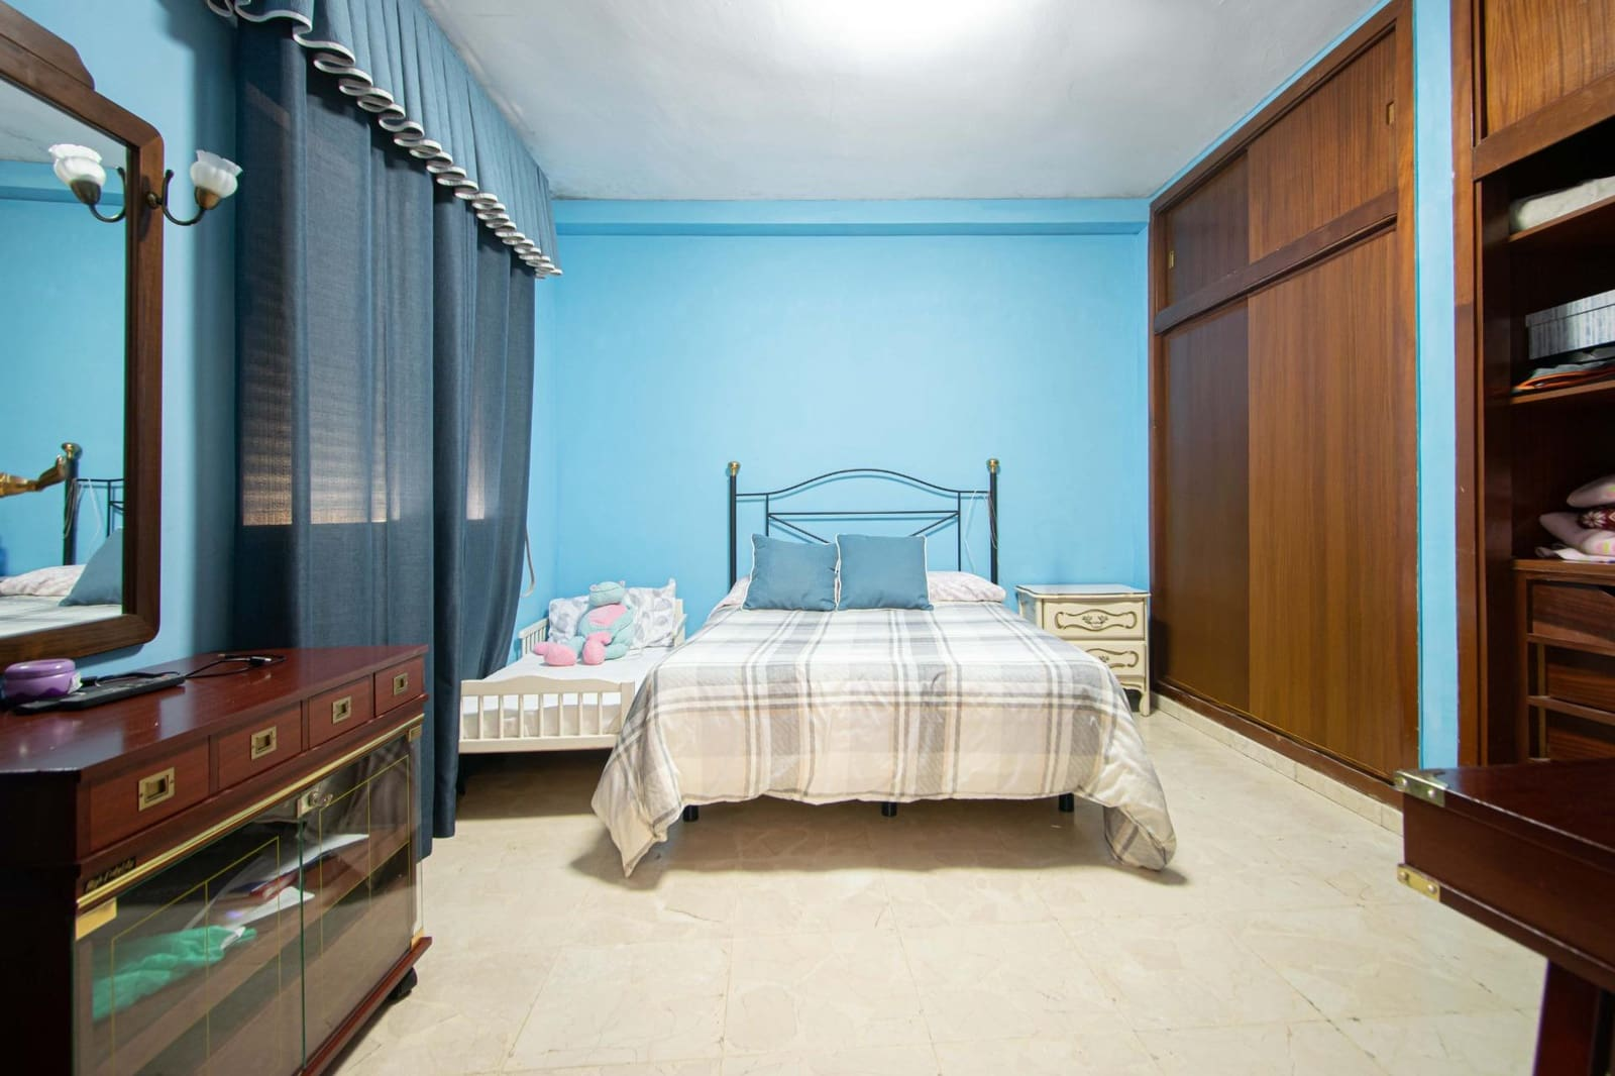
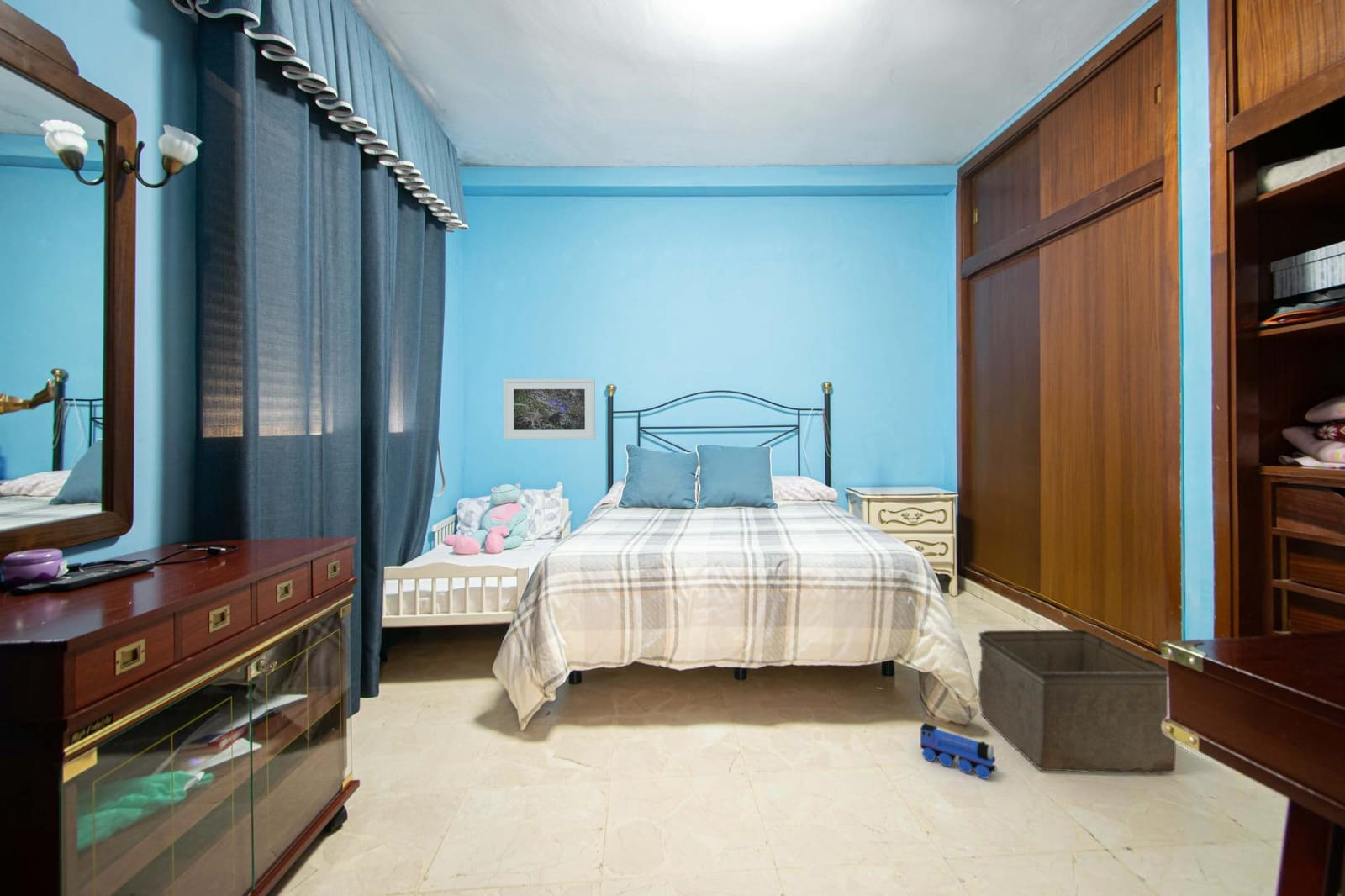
+ storage bin (1065, 693)
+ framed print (549, 408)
+ toy train (957, 750)
